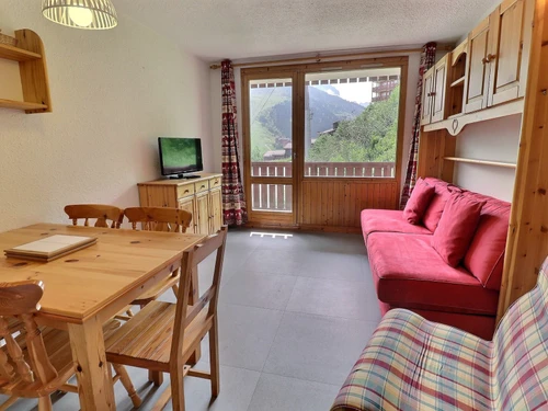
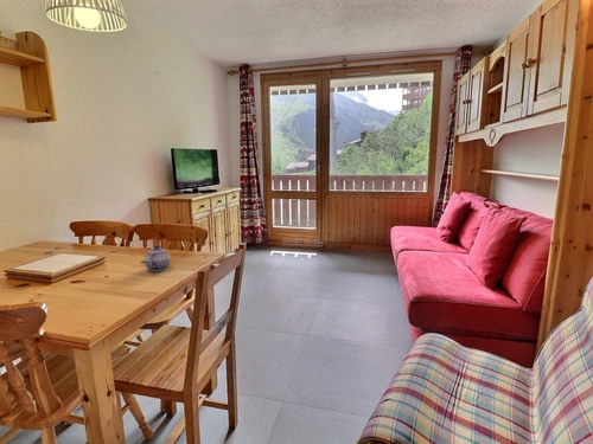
+ teapot (157, 257)
